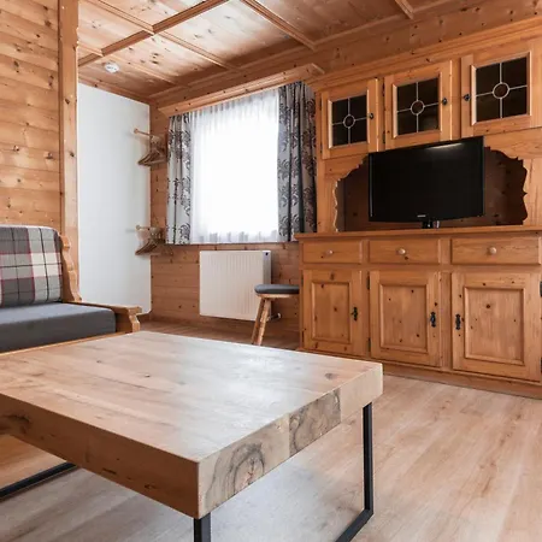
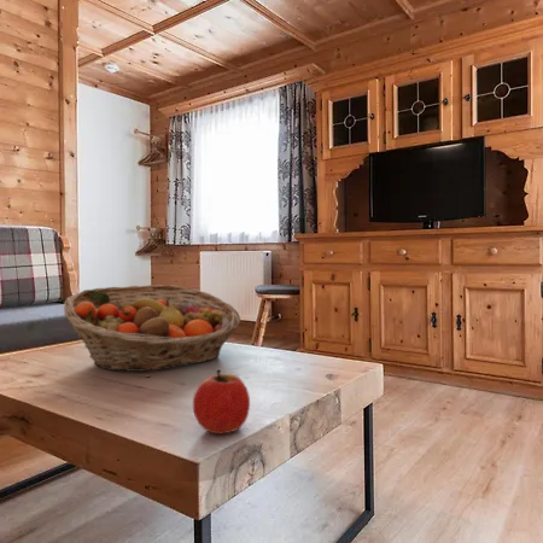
+ apple (222, 399)
+ fruit basket (156, 322)
